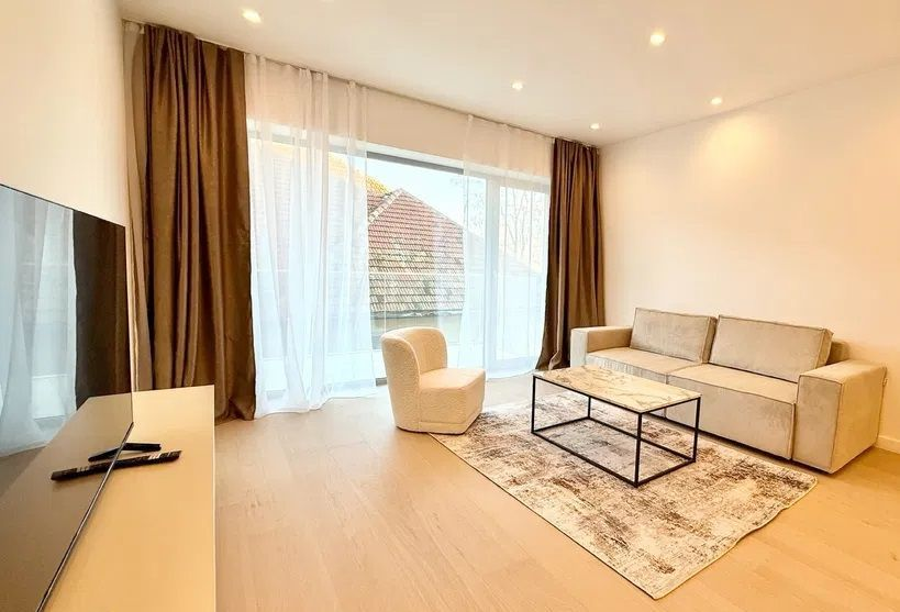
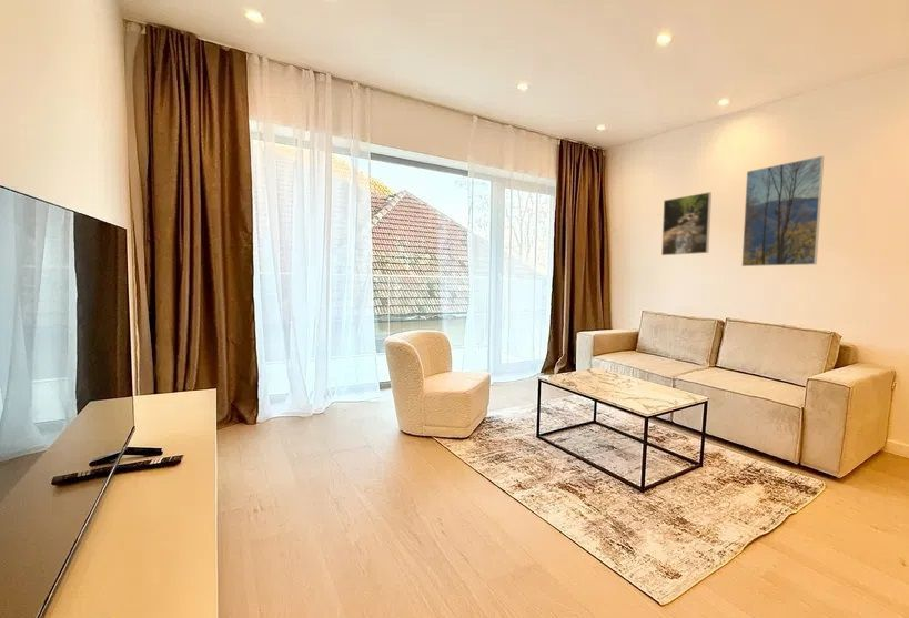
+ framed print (779, 215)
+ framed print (685, 225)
